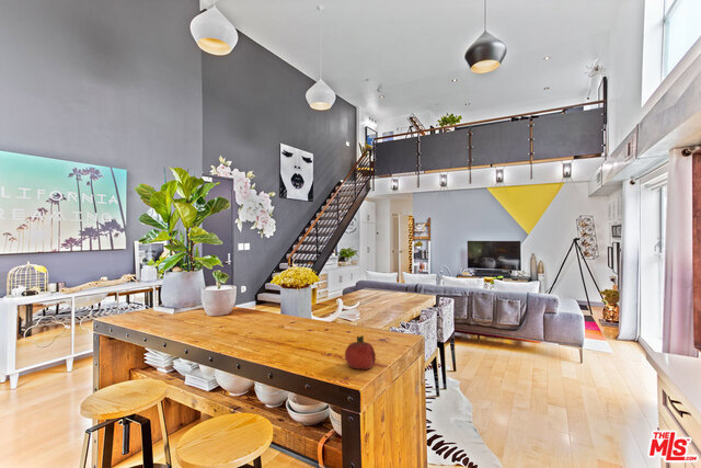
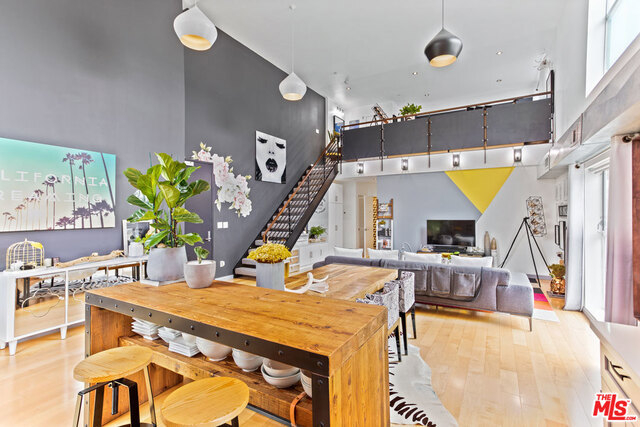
- fruit (360, 350)
